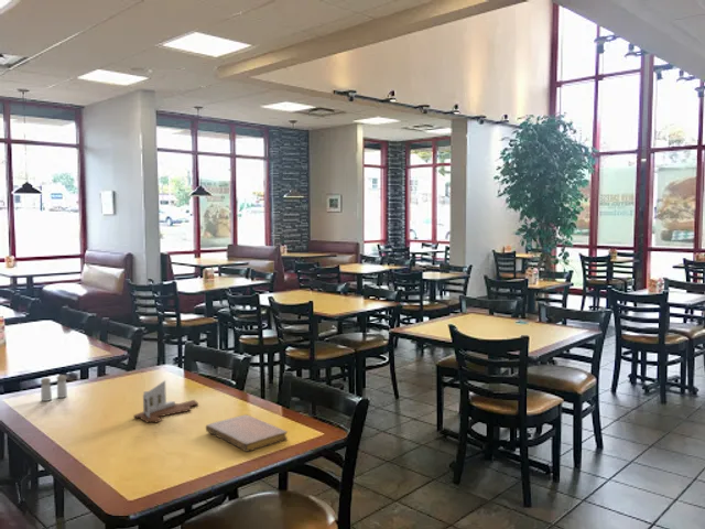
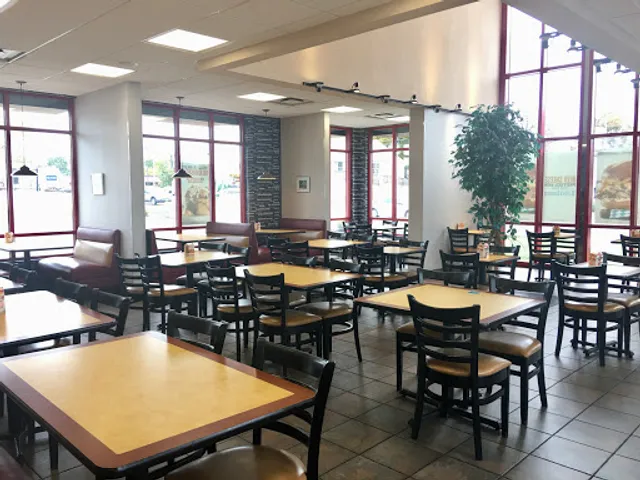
- notebook (246, 431)
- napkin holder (165, 397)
- salt and pepper shaker (57, 387)
